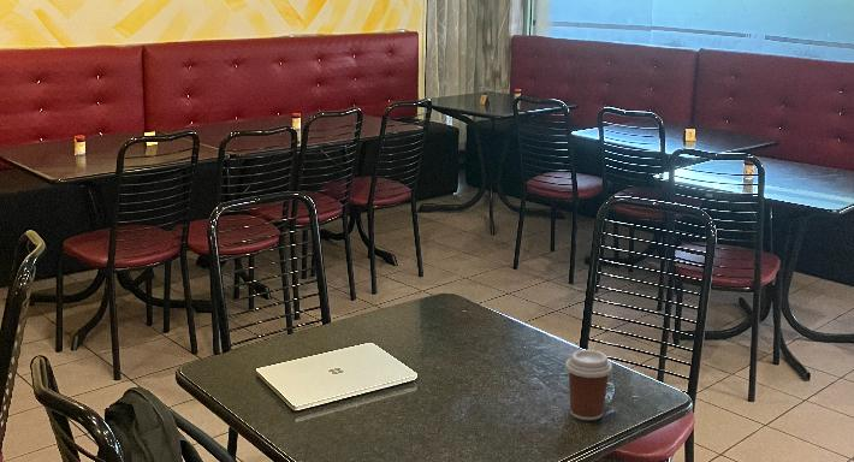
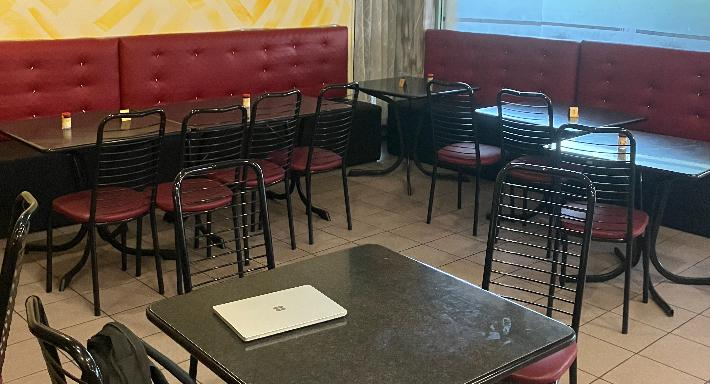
- coffee cup (587, 384)
